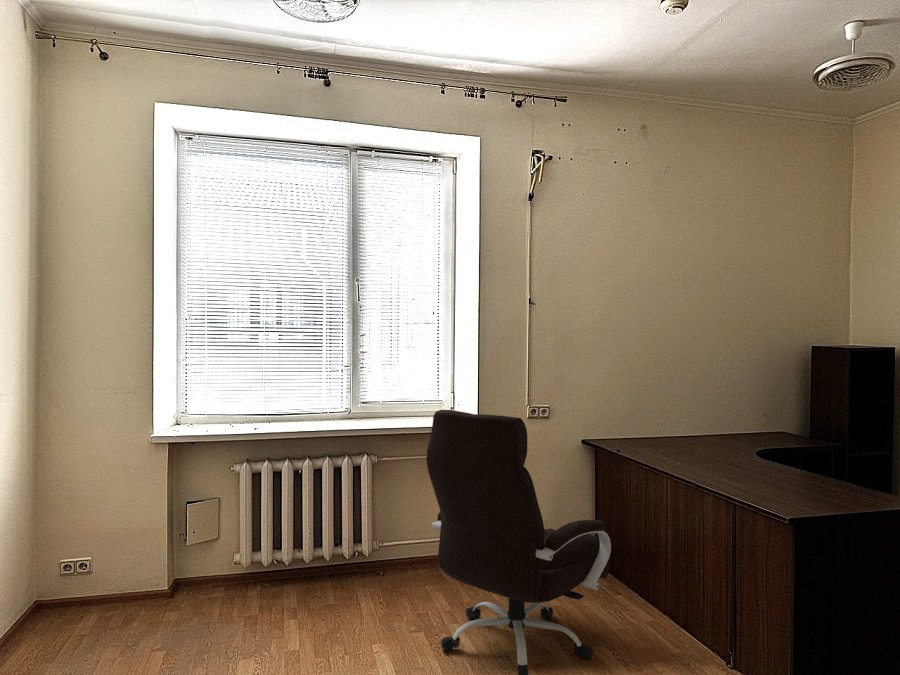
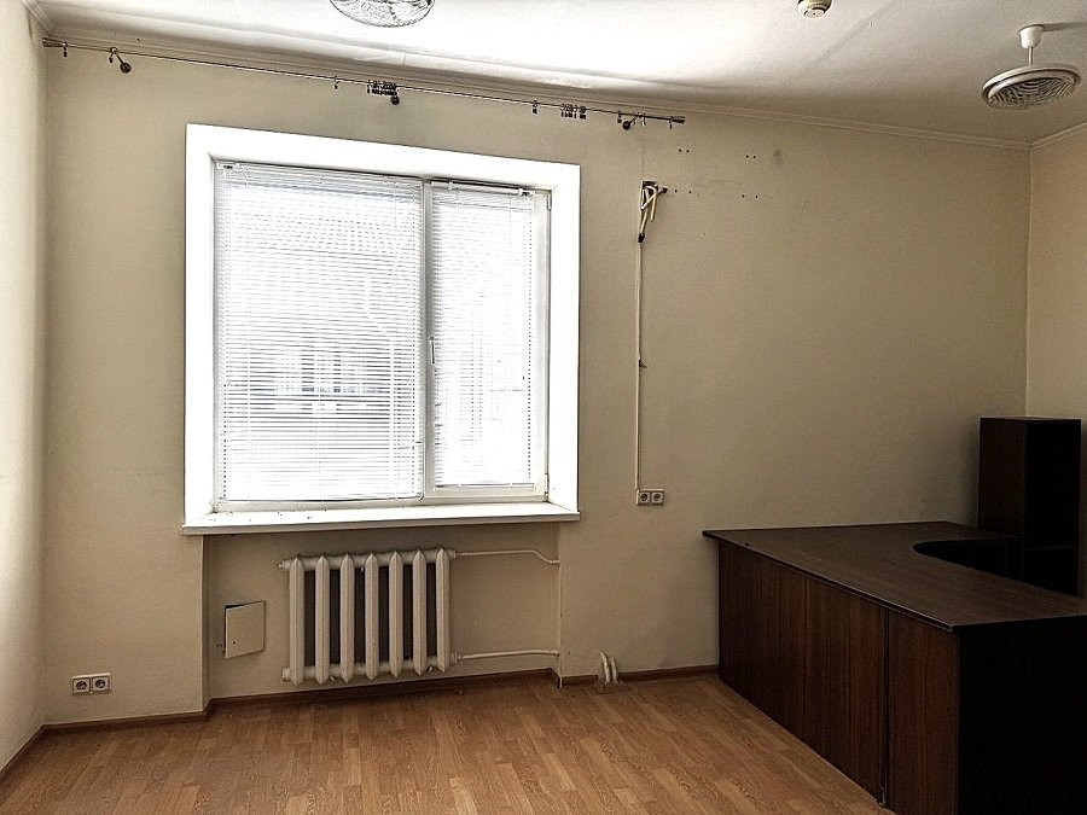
- office chair (519, 523)
